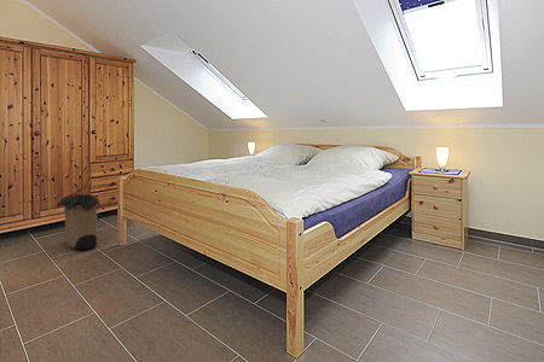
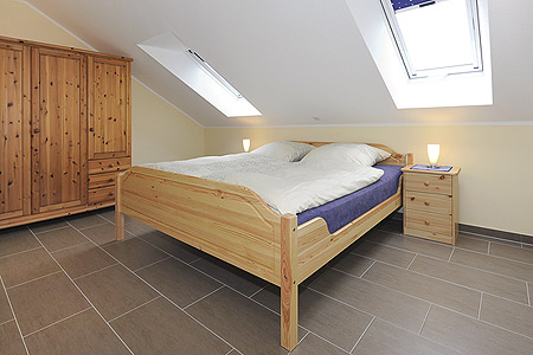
- laundry hamper (79, 212)
